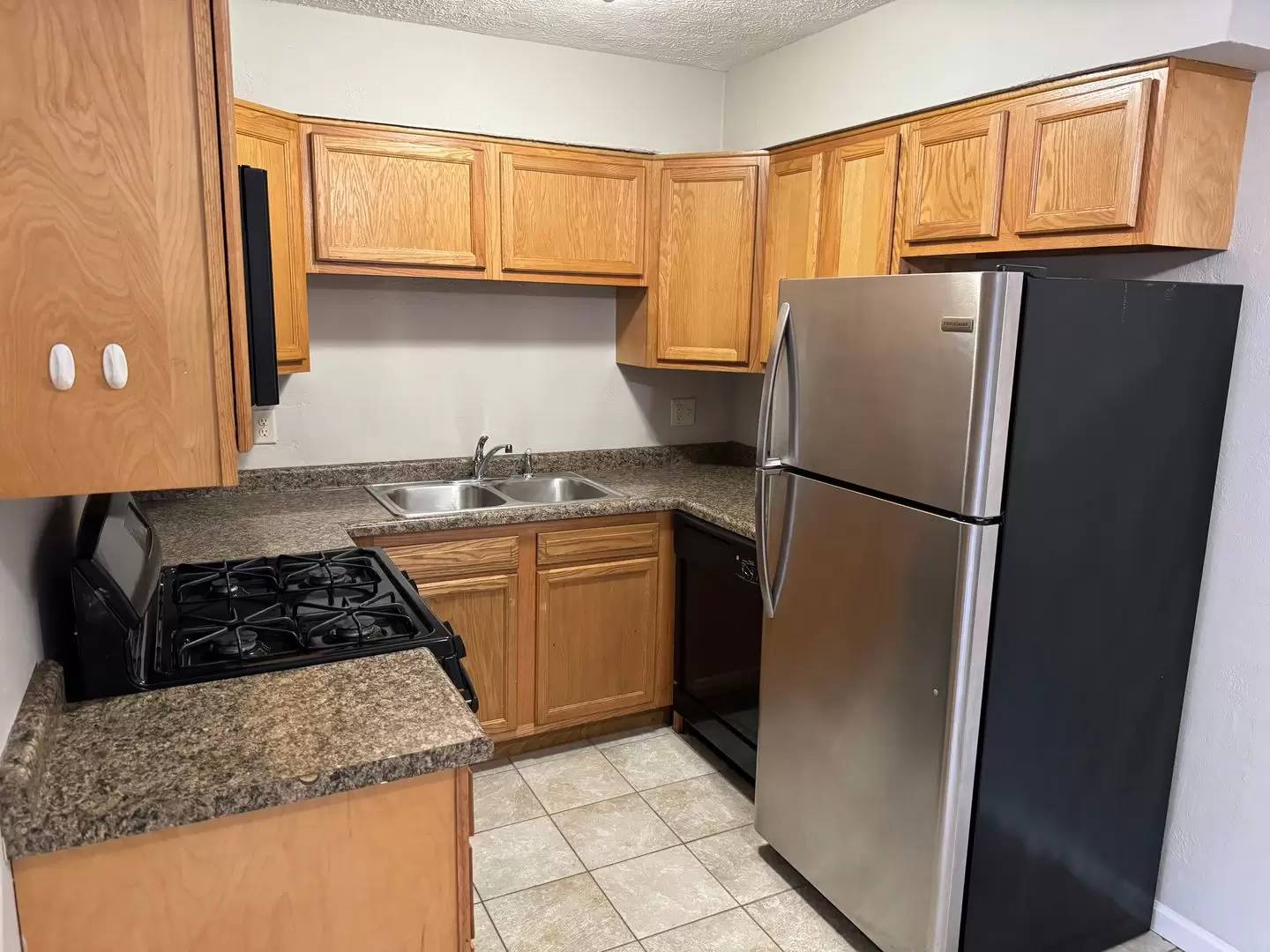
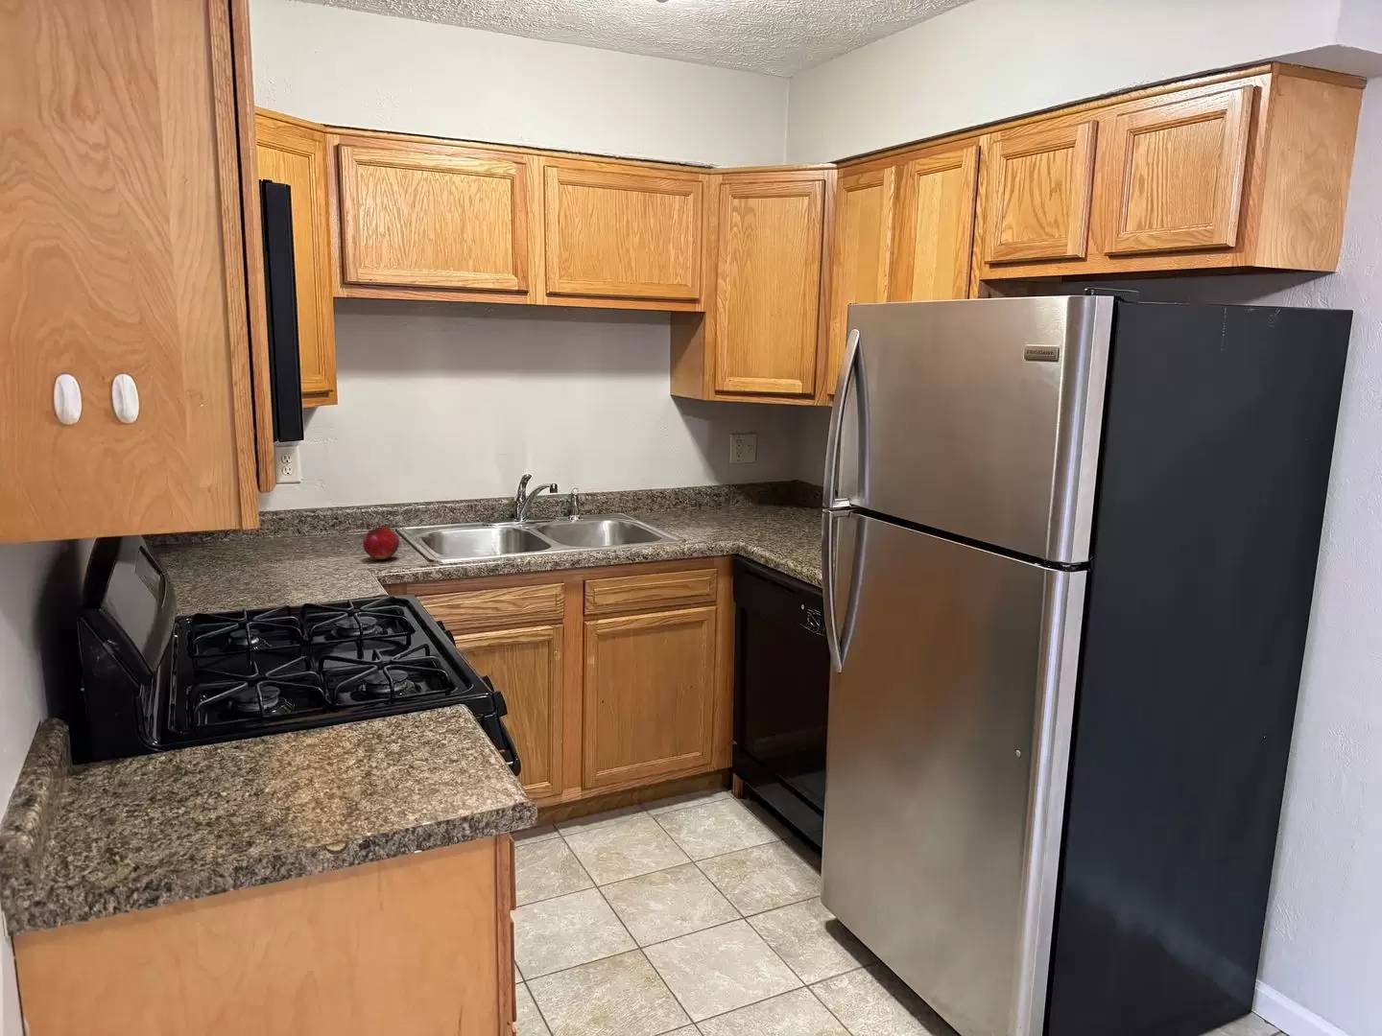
+ fruit (380, 541)
